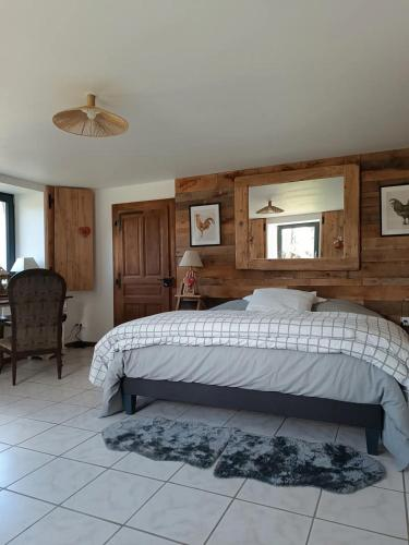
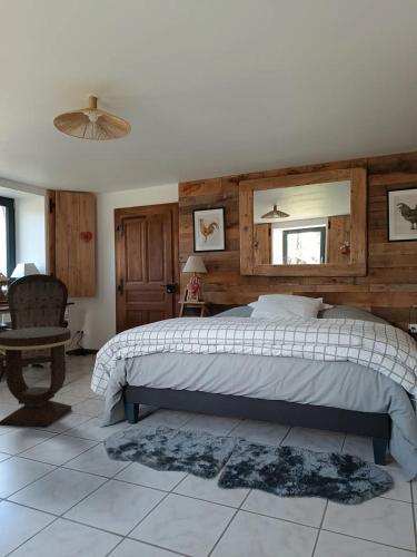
+ side table (36, 387)
